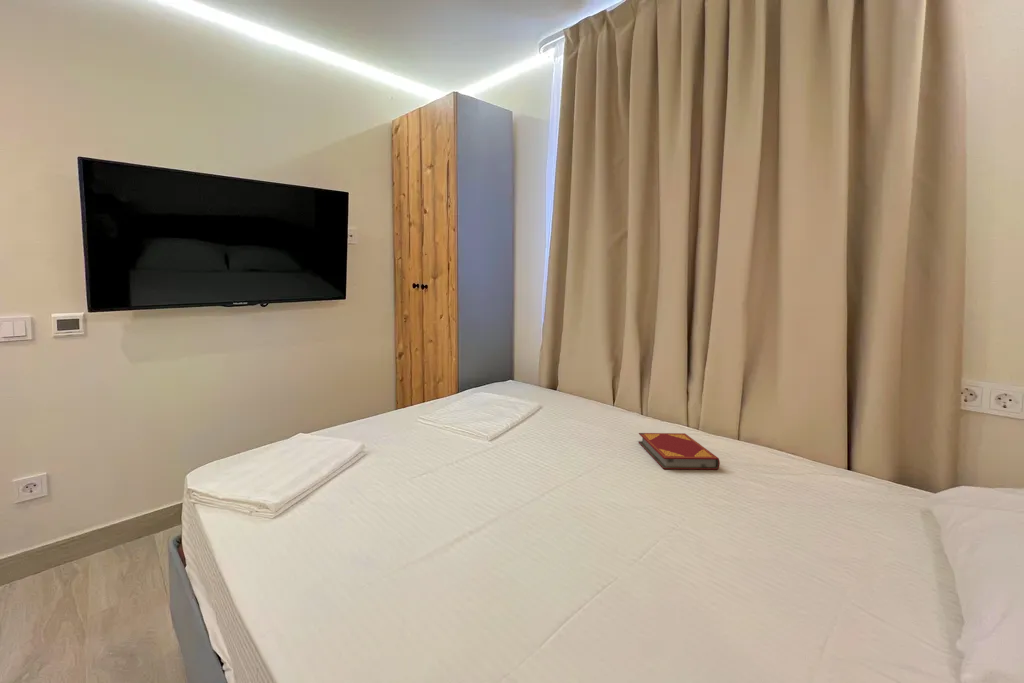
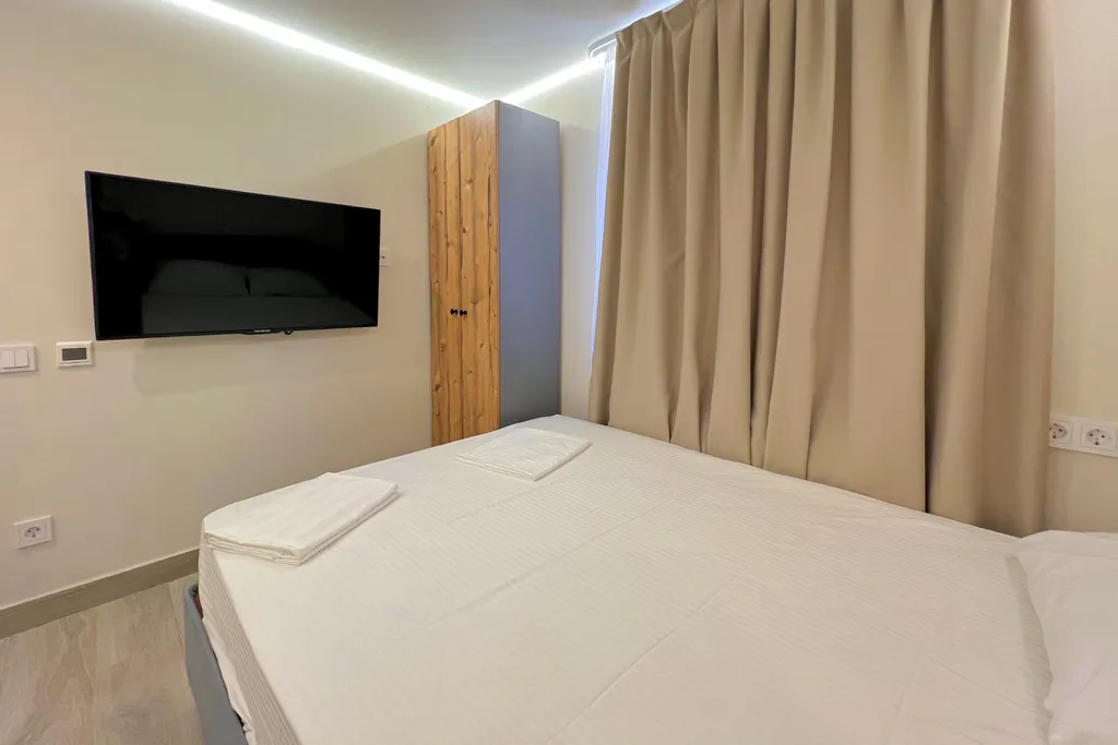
- hardback book (675, 449)
